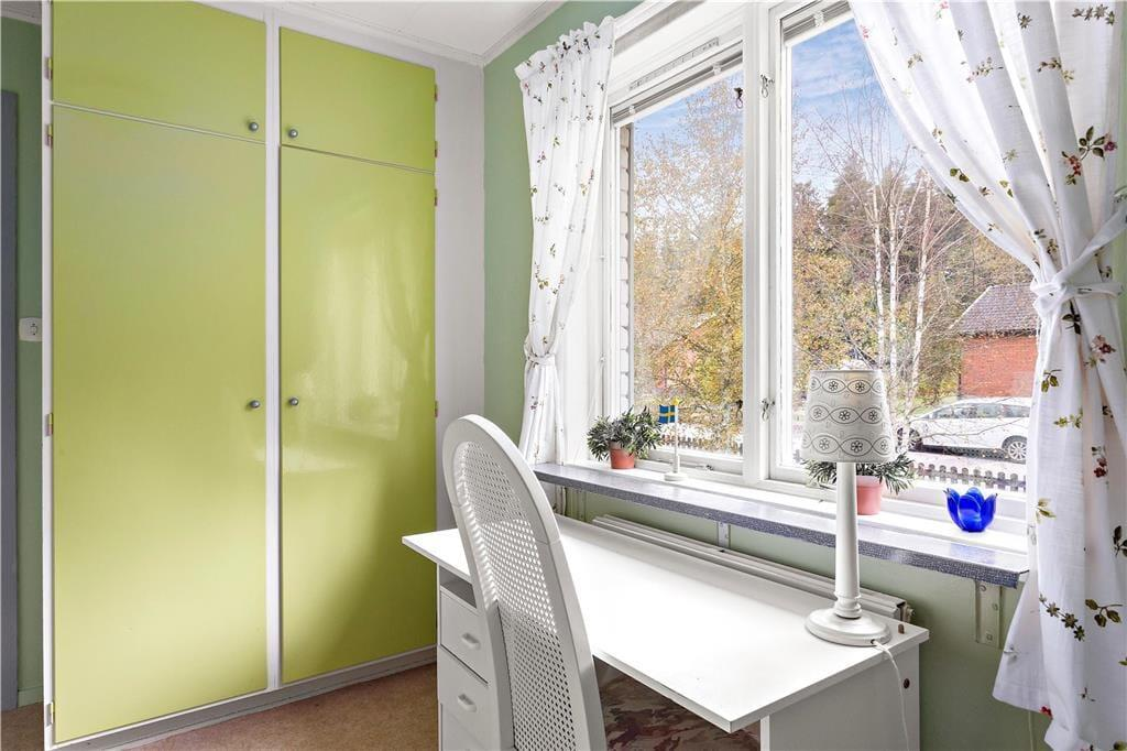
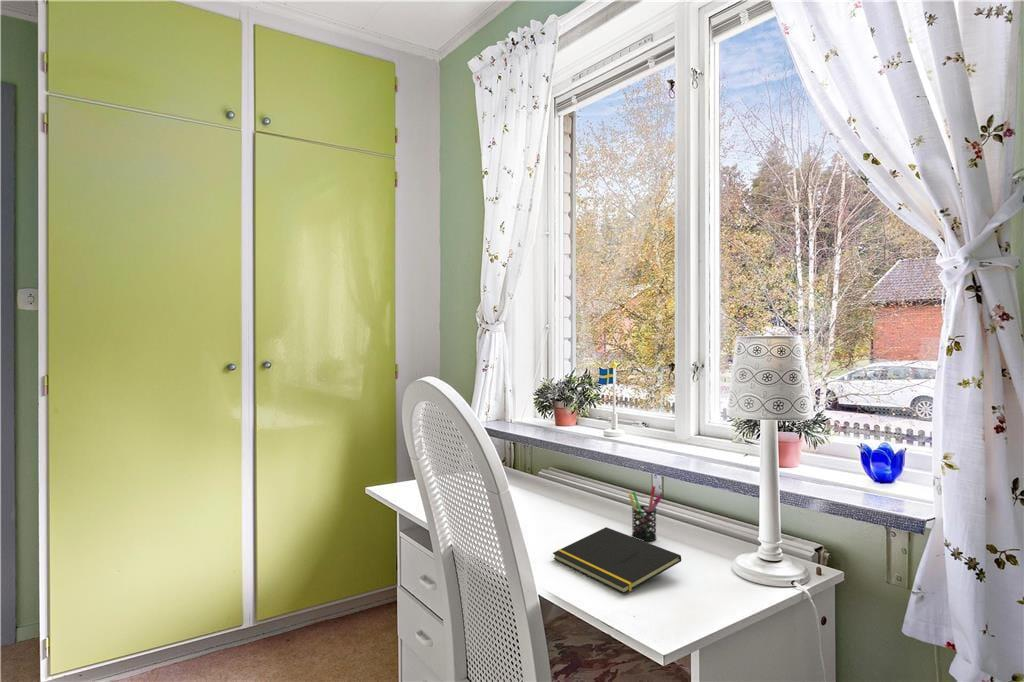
+ notepad (614, 556)
+ pen holder (642, 511)
